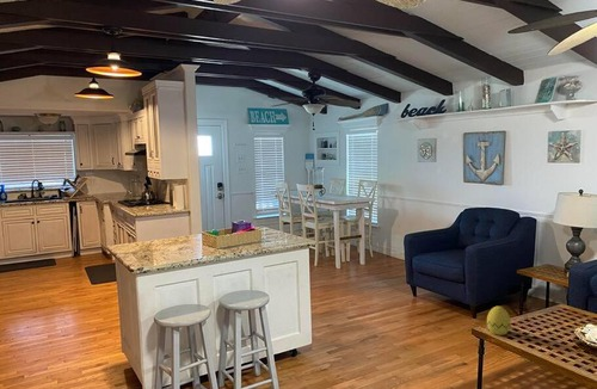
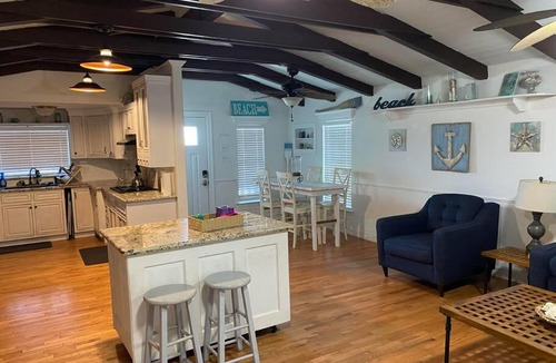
- decorative egg (498, 319)
